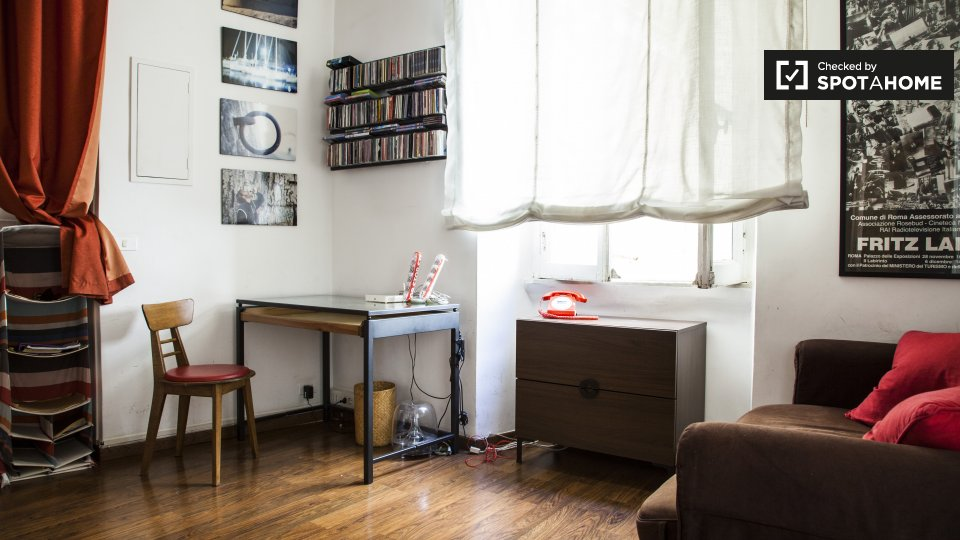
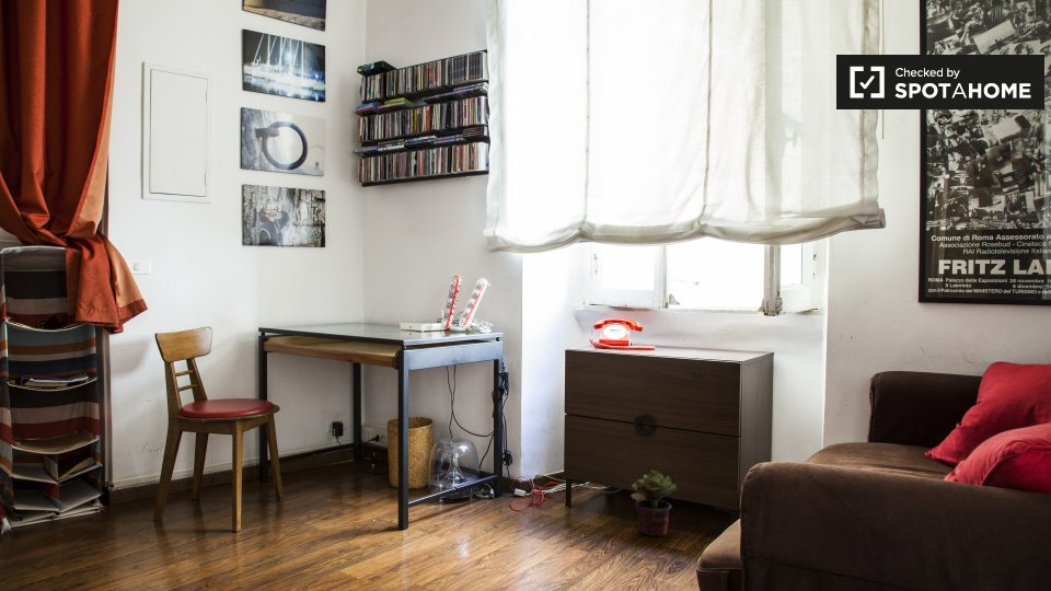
+ potted plant (654, 500)
